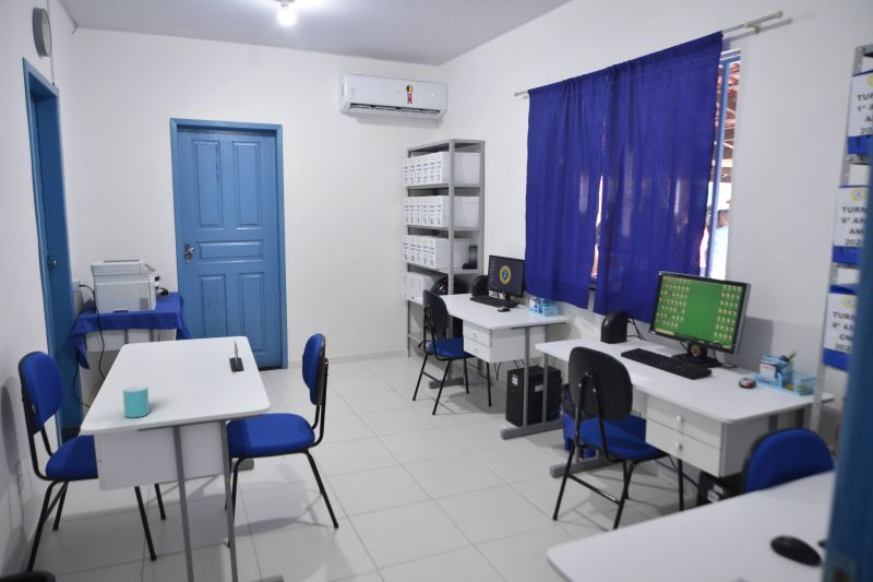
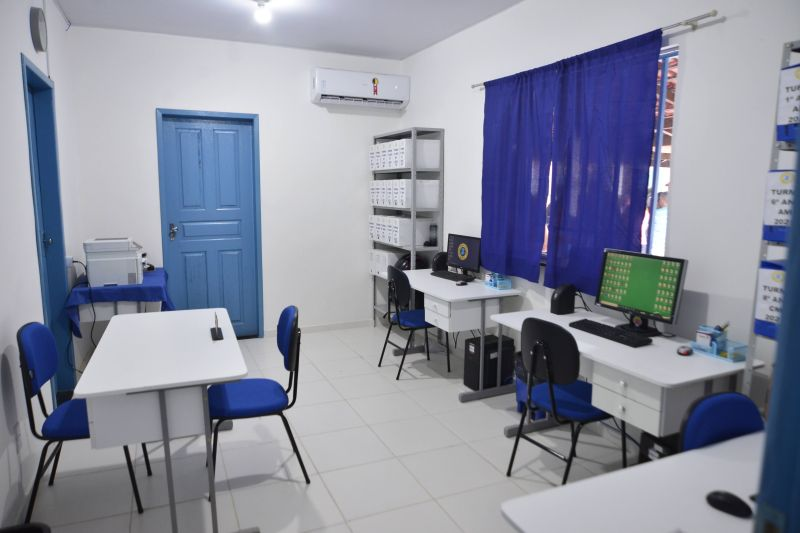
- mug (136, 399)
